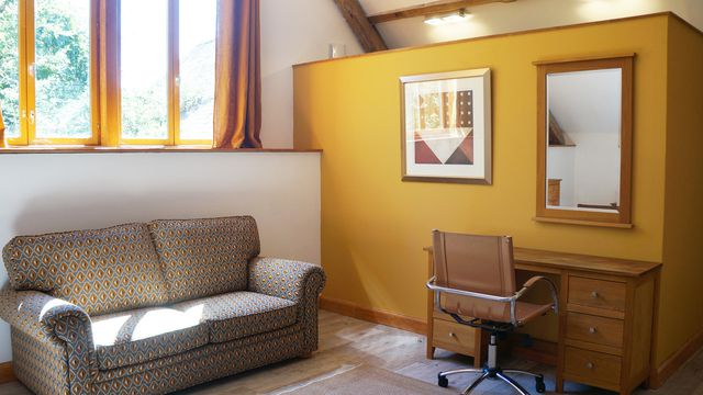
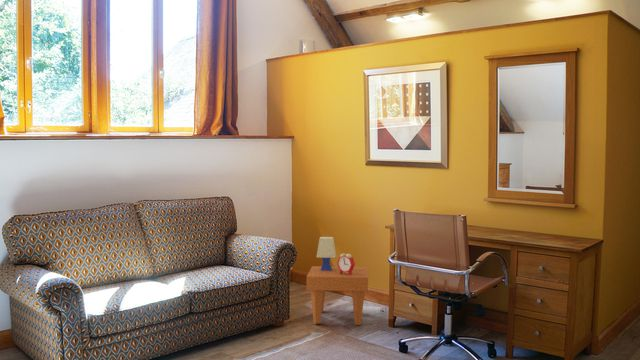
+ side table (338, 278)
